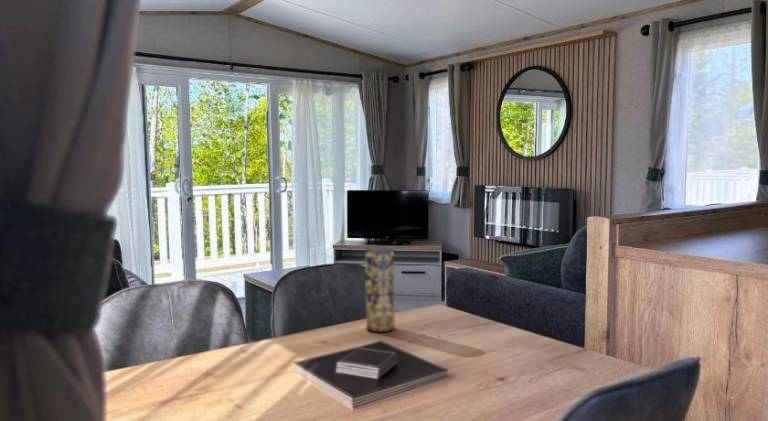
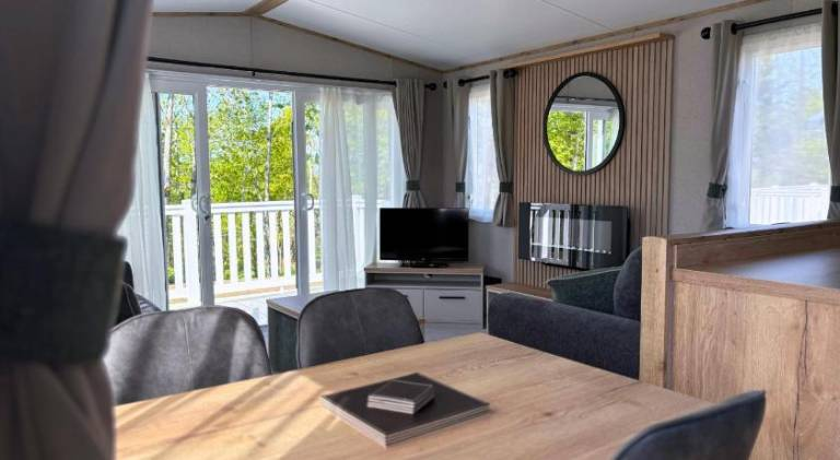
- vase (380, 288)
